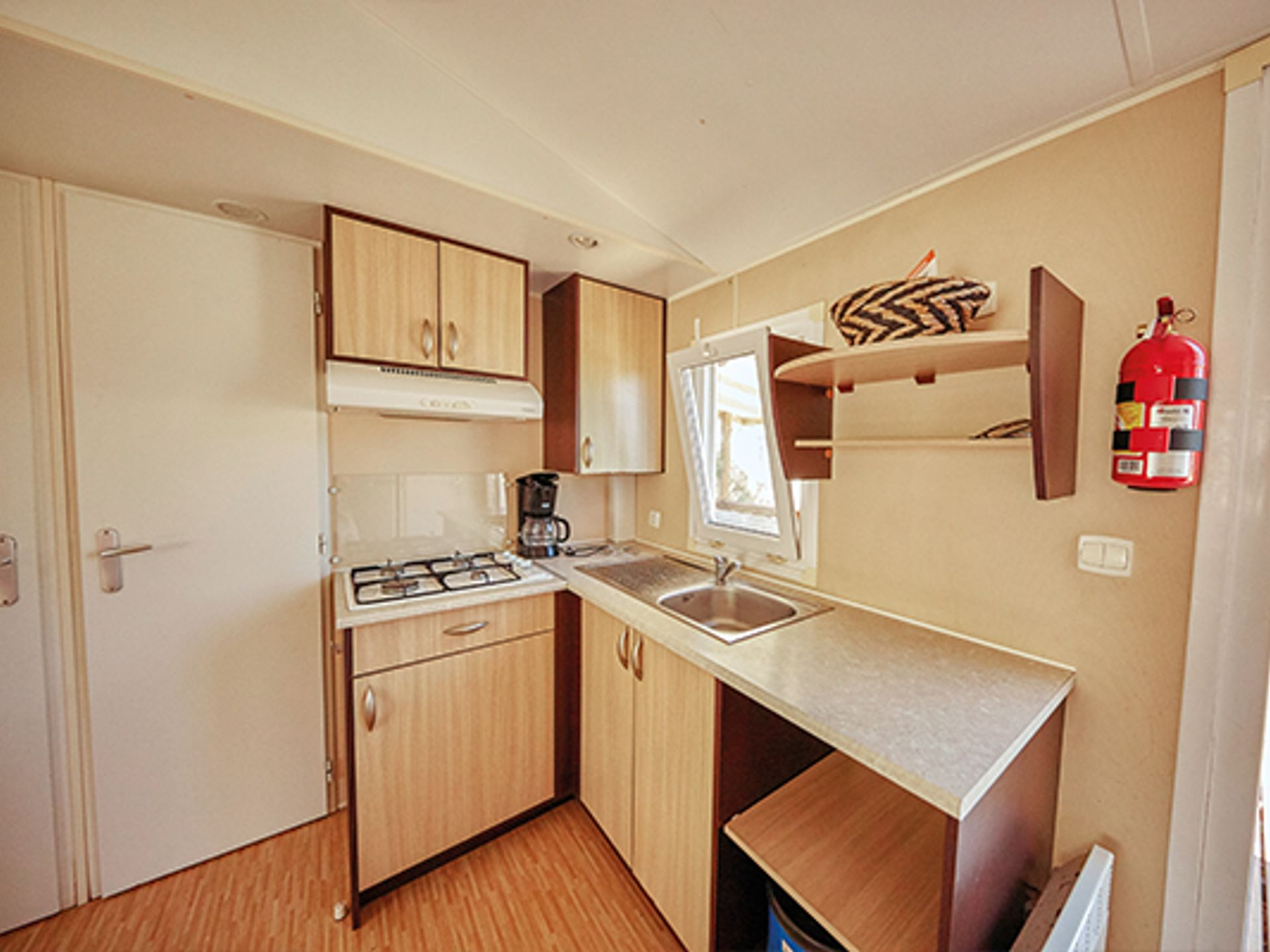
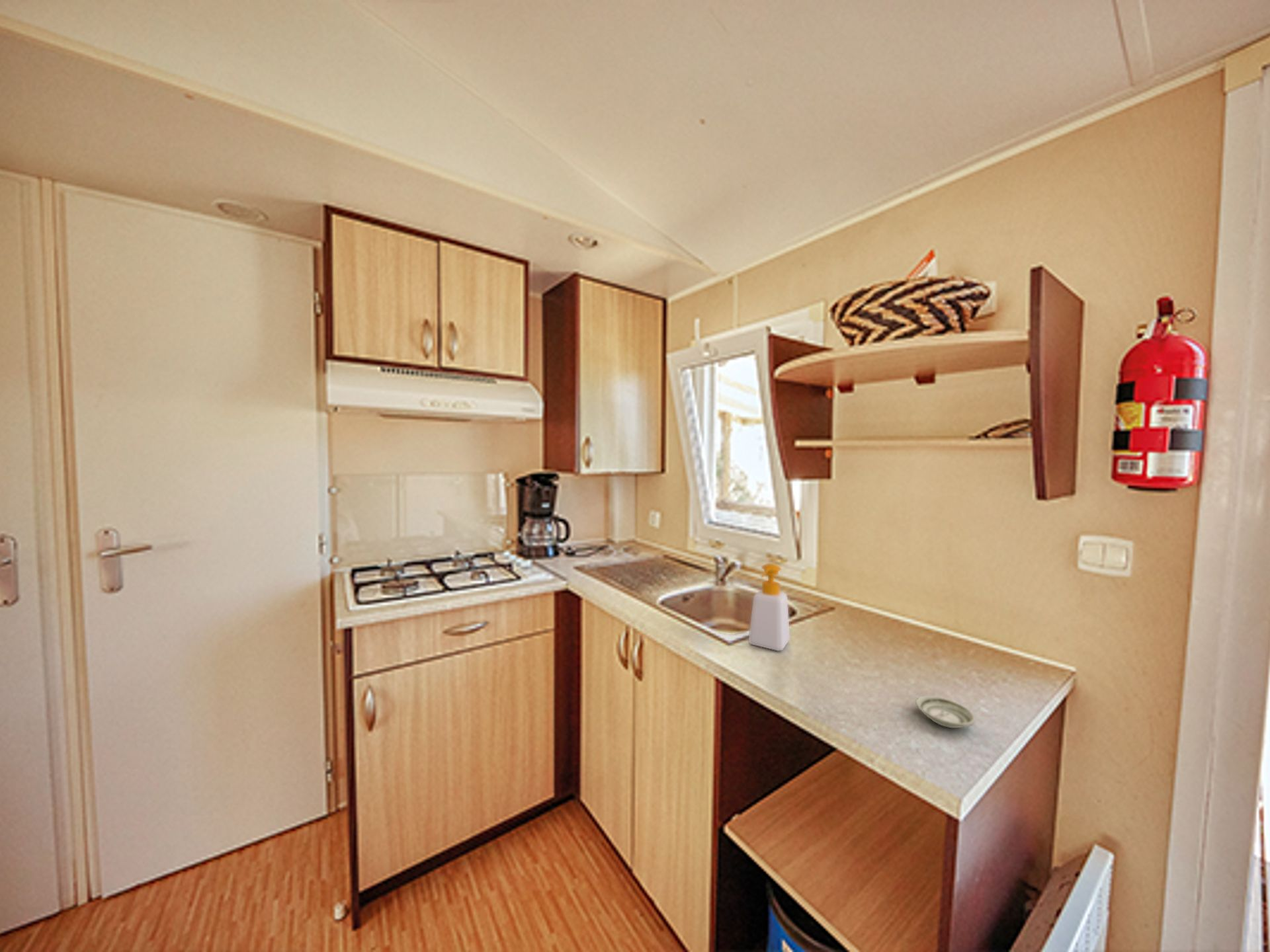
+ soap bottle (768, 606)
+ saucer (945, 714)
